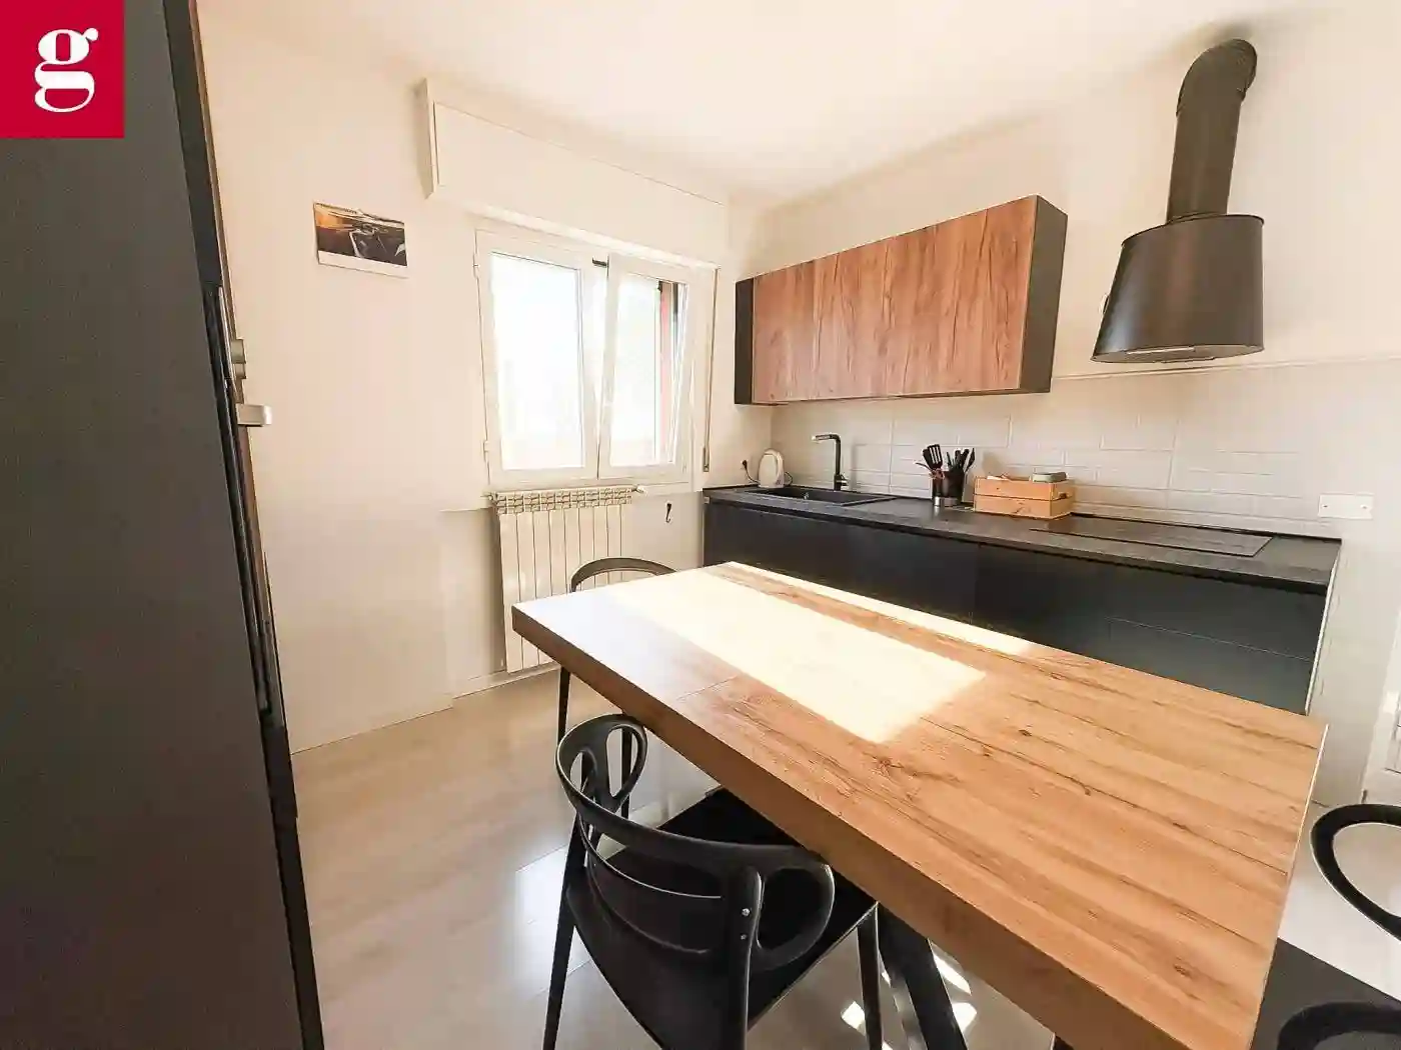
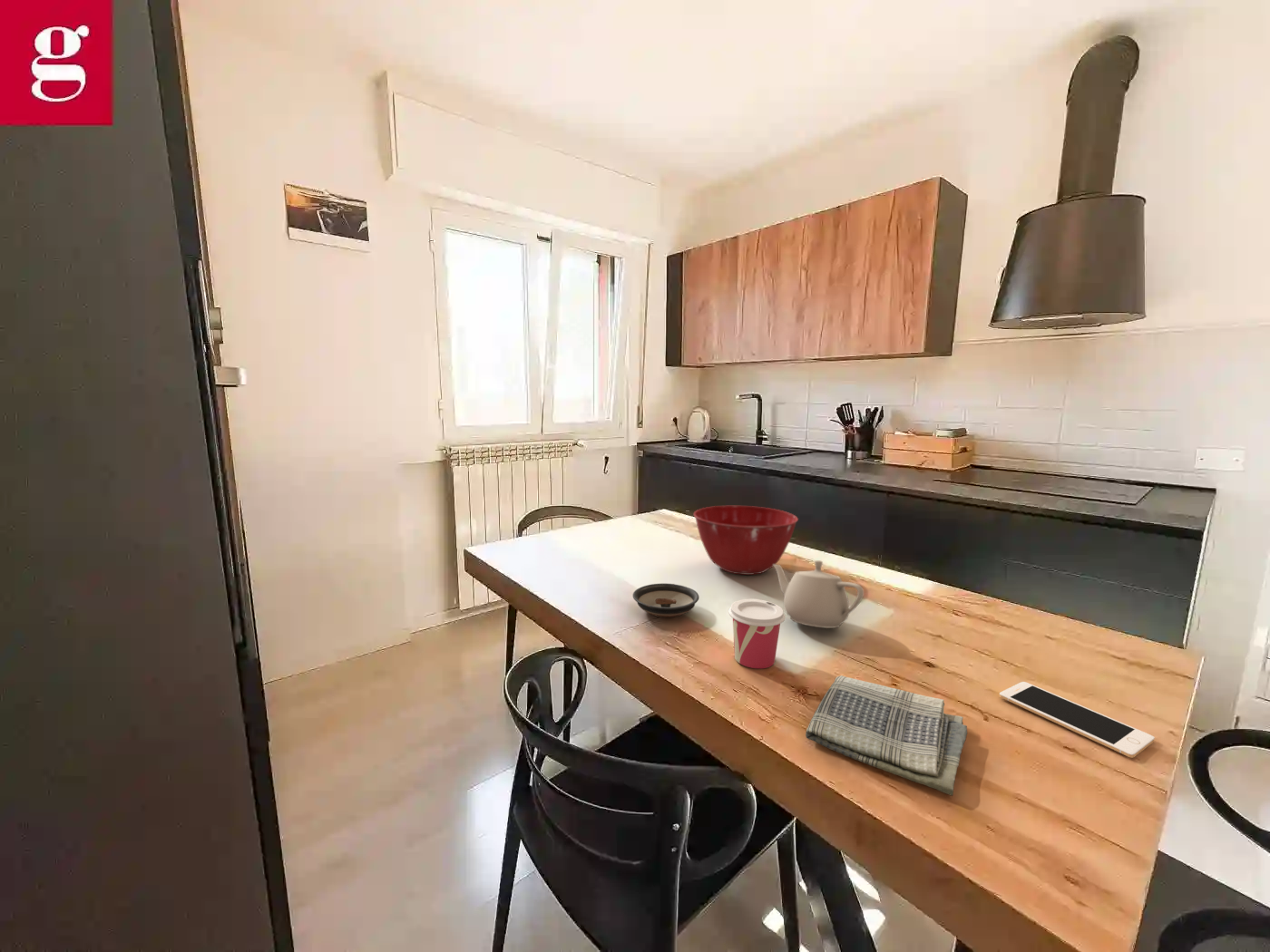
+ saucer (665, 602)
+ cup (755, 634)
+ mixing bowl (743, 540)
+ dish towel (887, 723)
+ teapot (810, 592)
+ cell phone (1071, 715)
